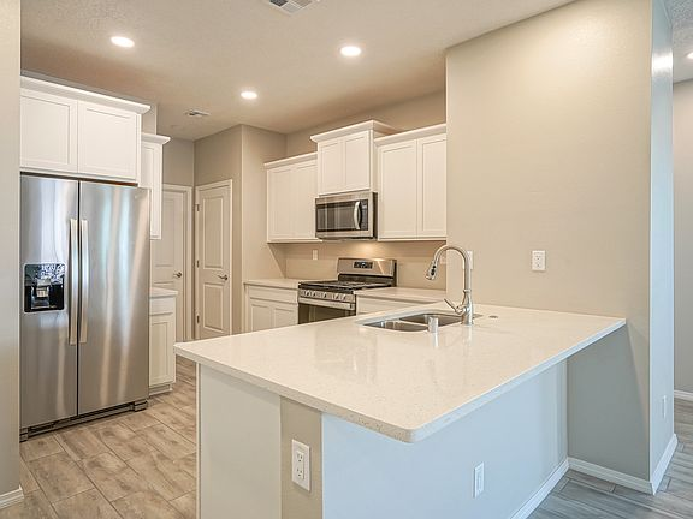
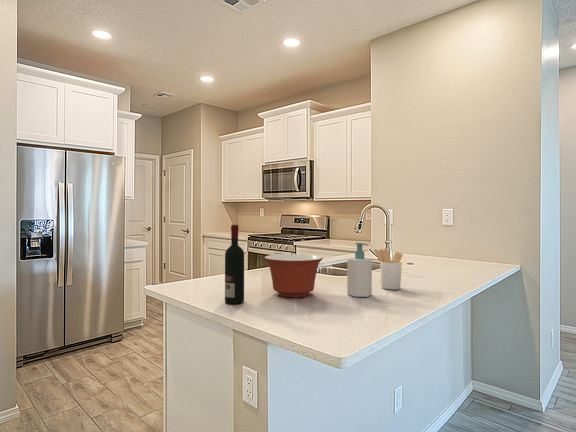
+ soap bottle (359, 268)
+ mixing bowl (293, 275)
+ utensil holder (387, 267)
+ alcohol (234, 263)
